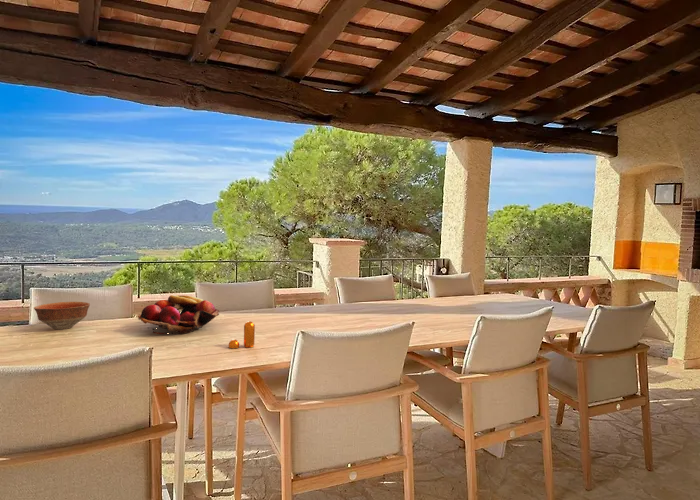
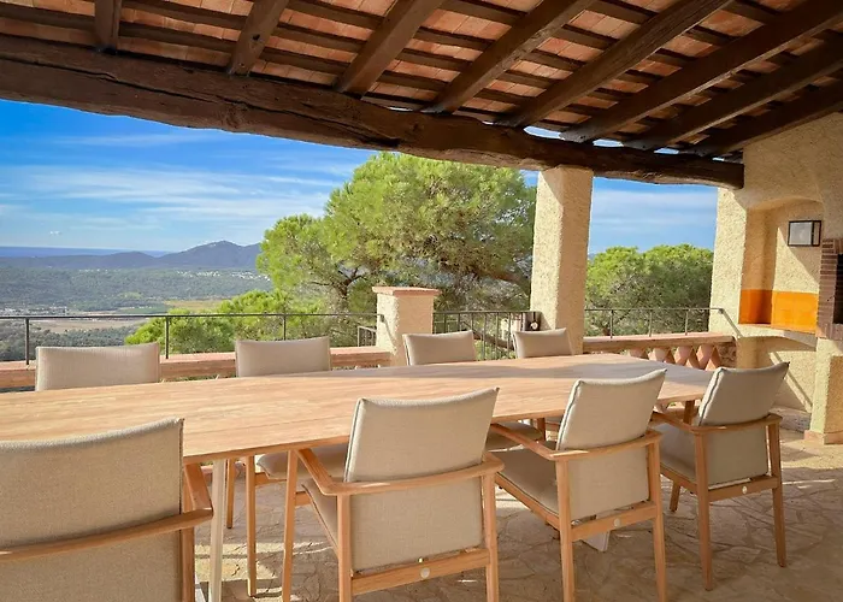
- fruit basket (179, 313)
- bowl (62, 315)
- pepper shaker (244, 334)
